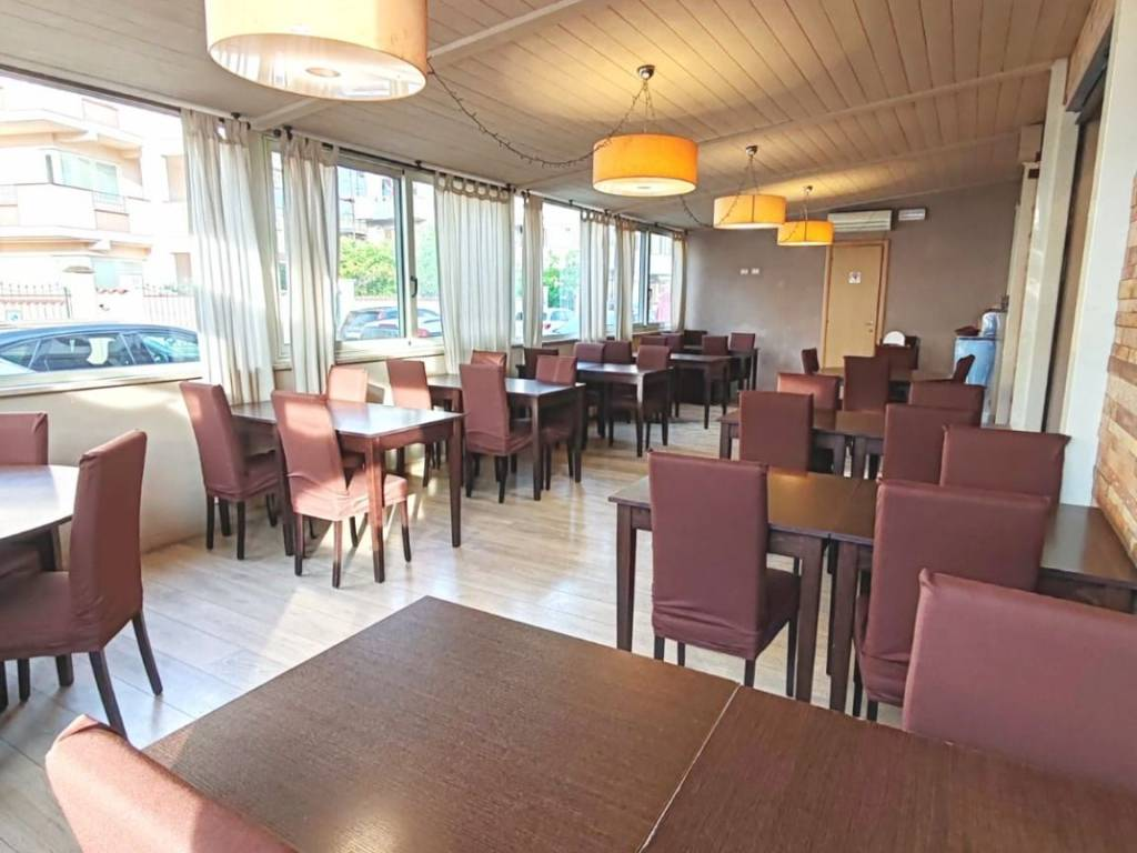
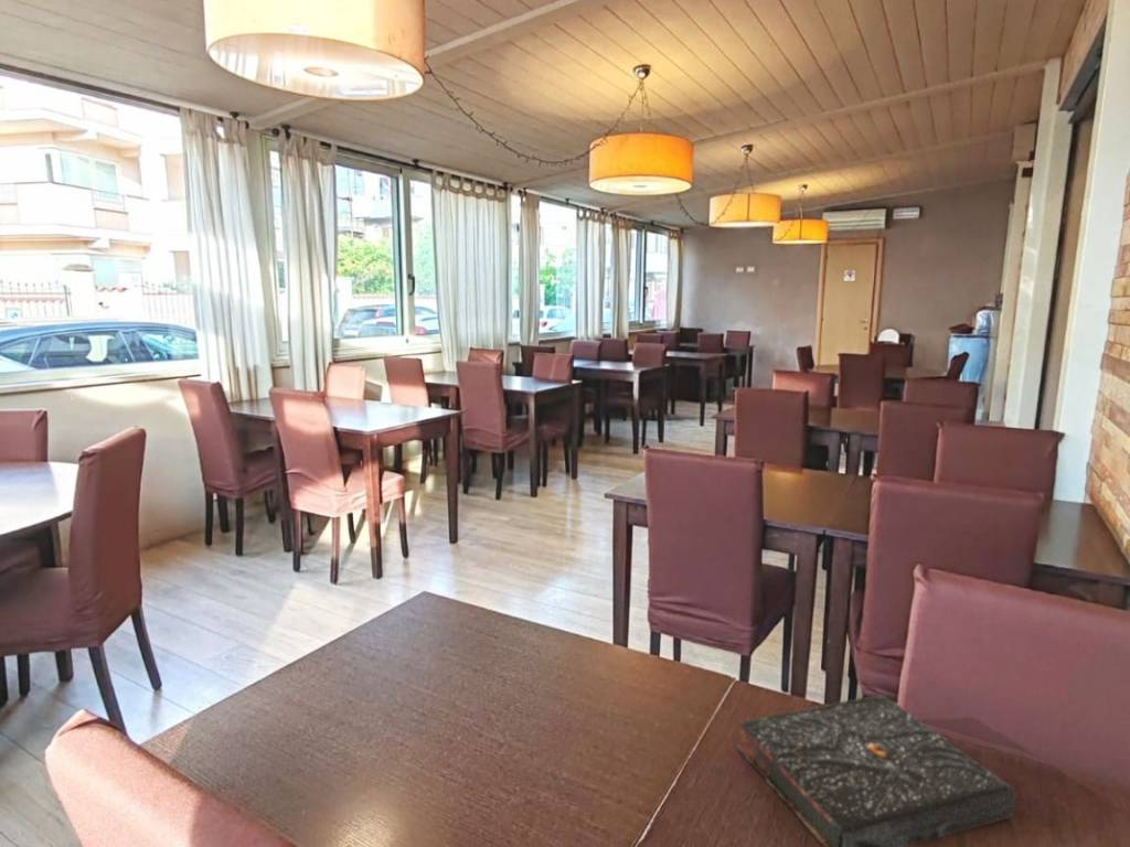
+ book (865, 765)
